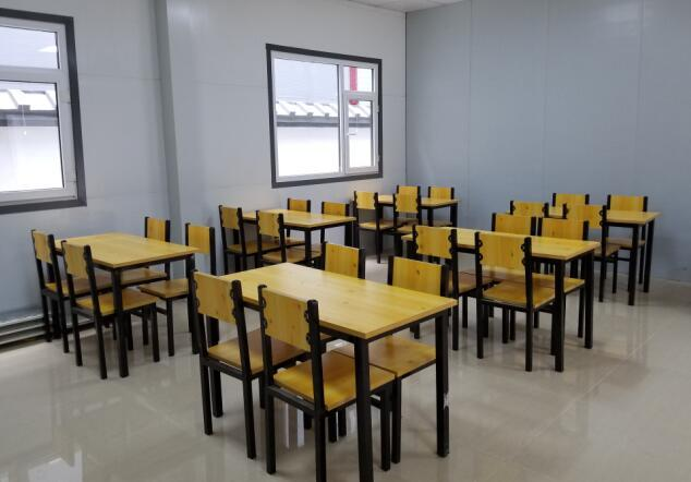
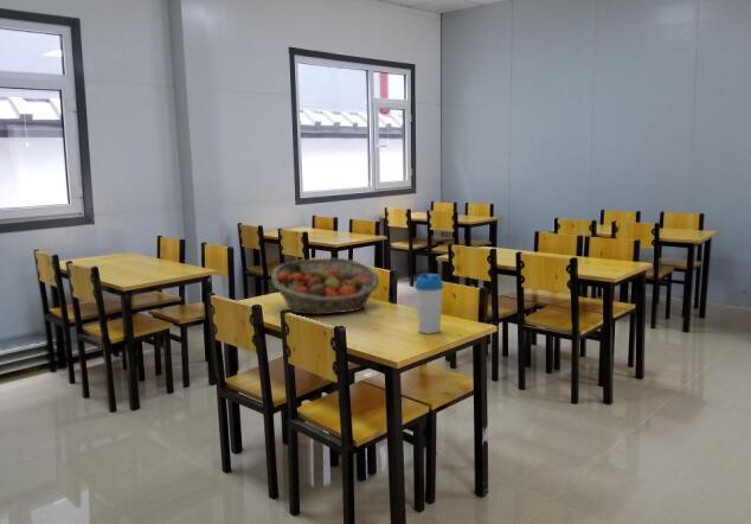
+ fruit basket (325, 285)
+ water bottle (429, 302)
